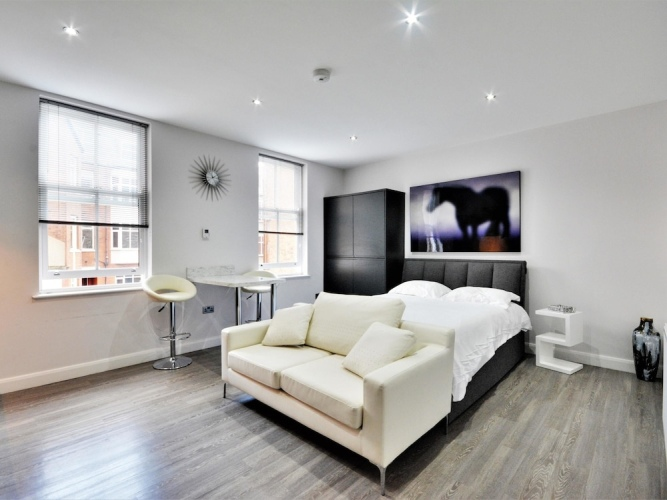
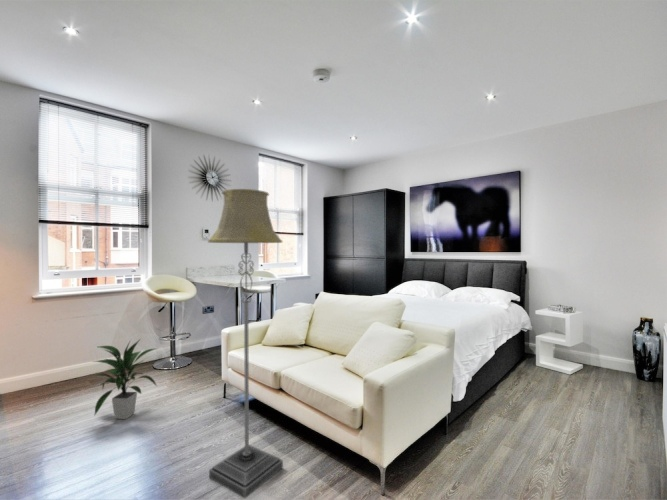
+ floor lamp (246, 332)
+ indoor plant (121, 377)
